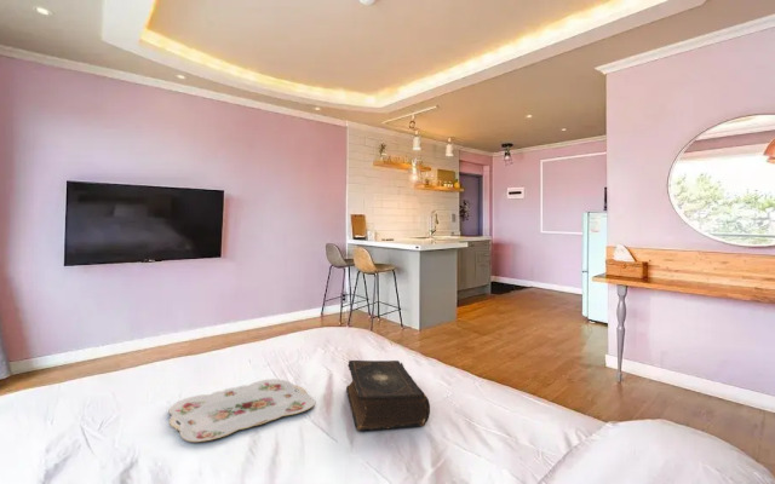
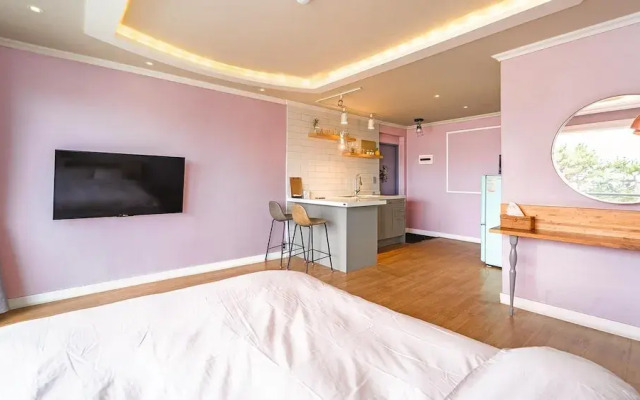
- serving tray (243, 405)
- book (383, 390)
